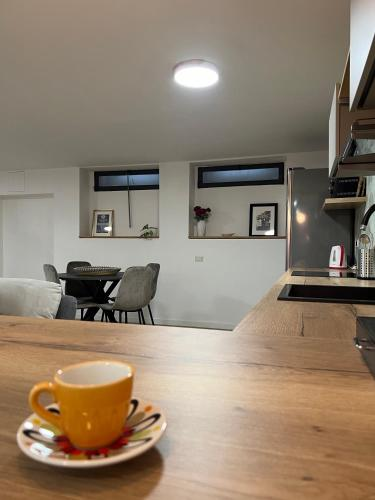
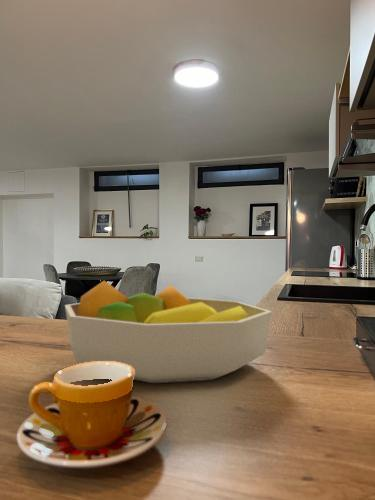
+ fruit bowl (164, 323)
